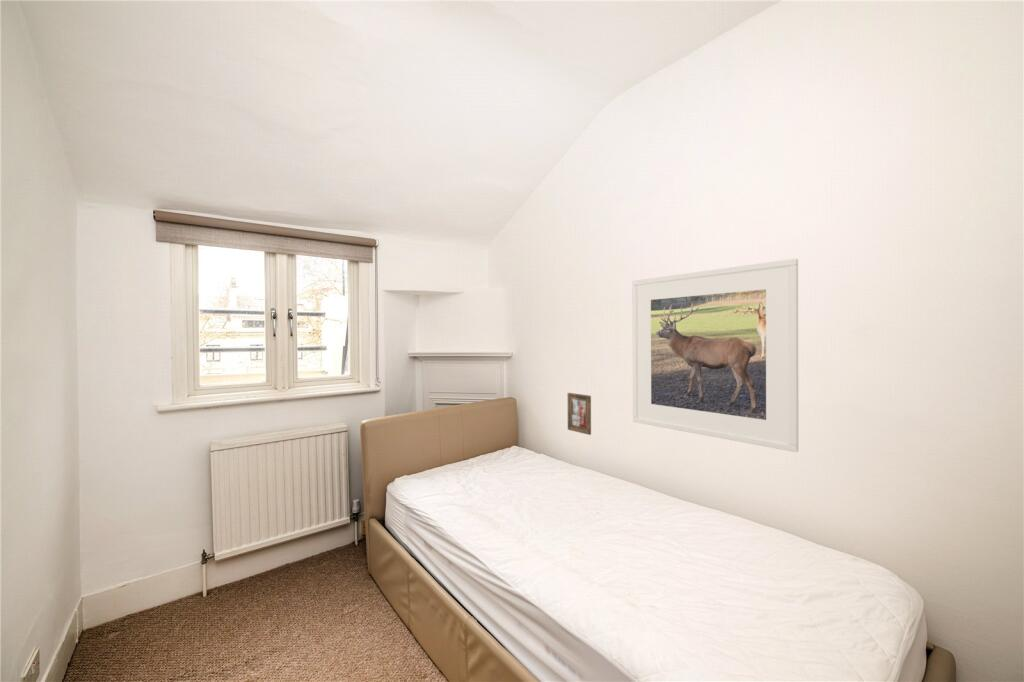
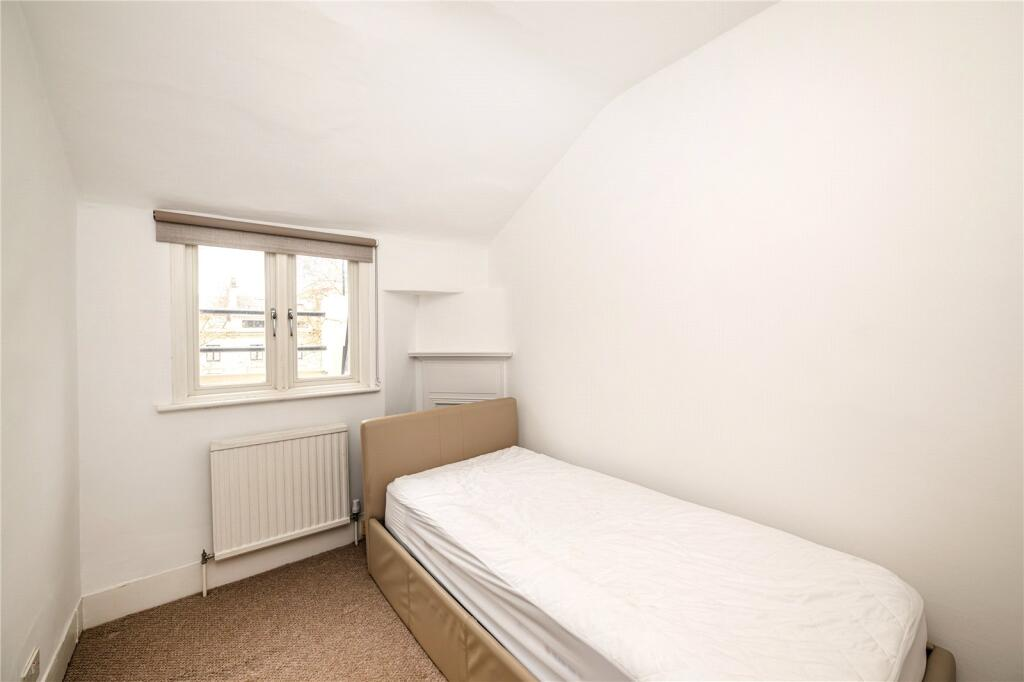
- picture frame (579, 413)
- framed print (702, 353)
